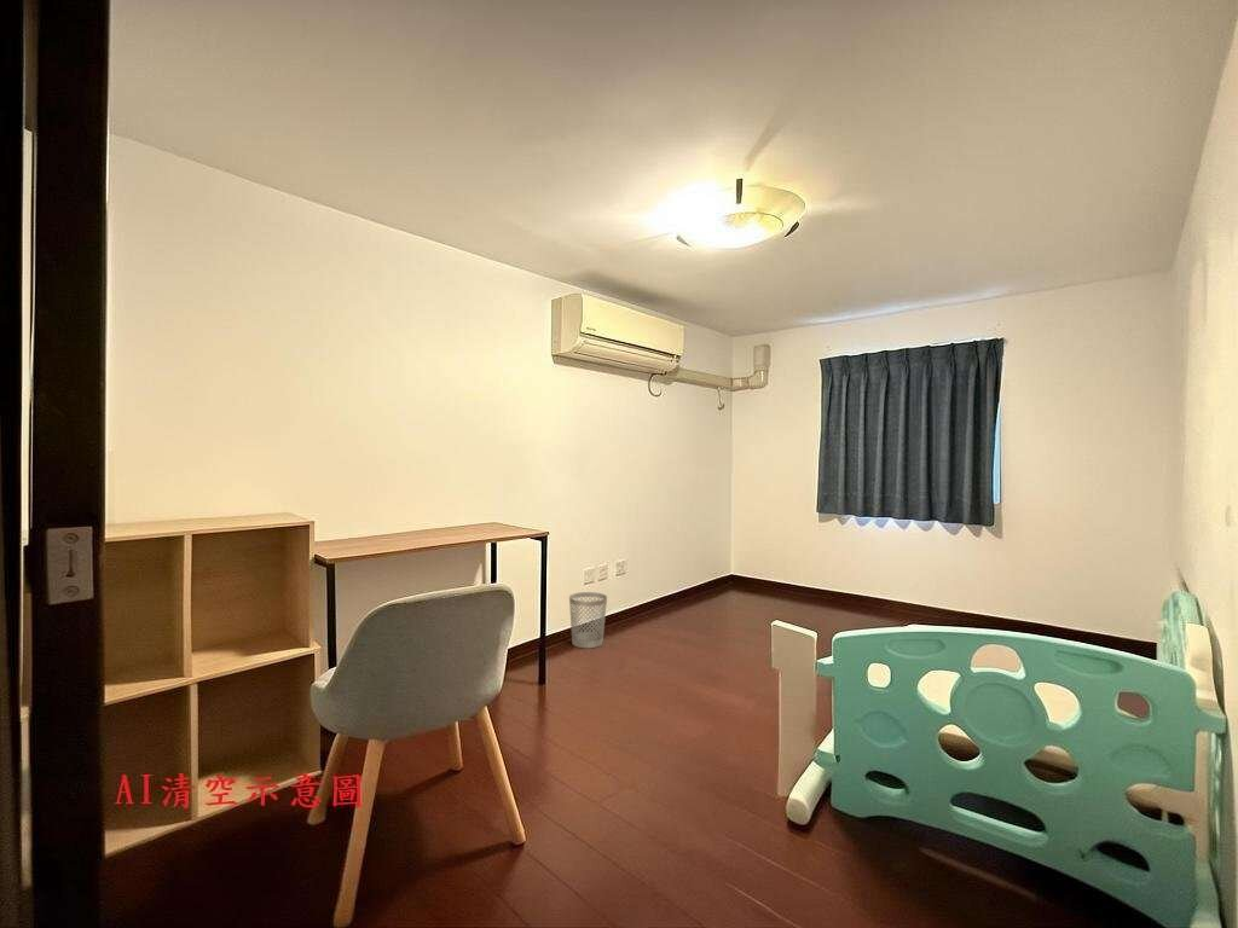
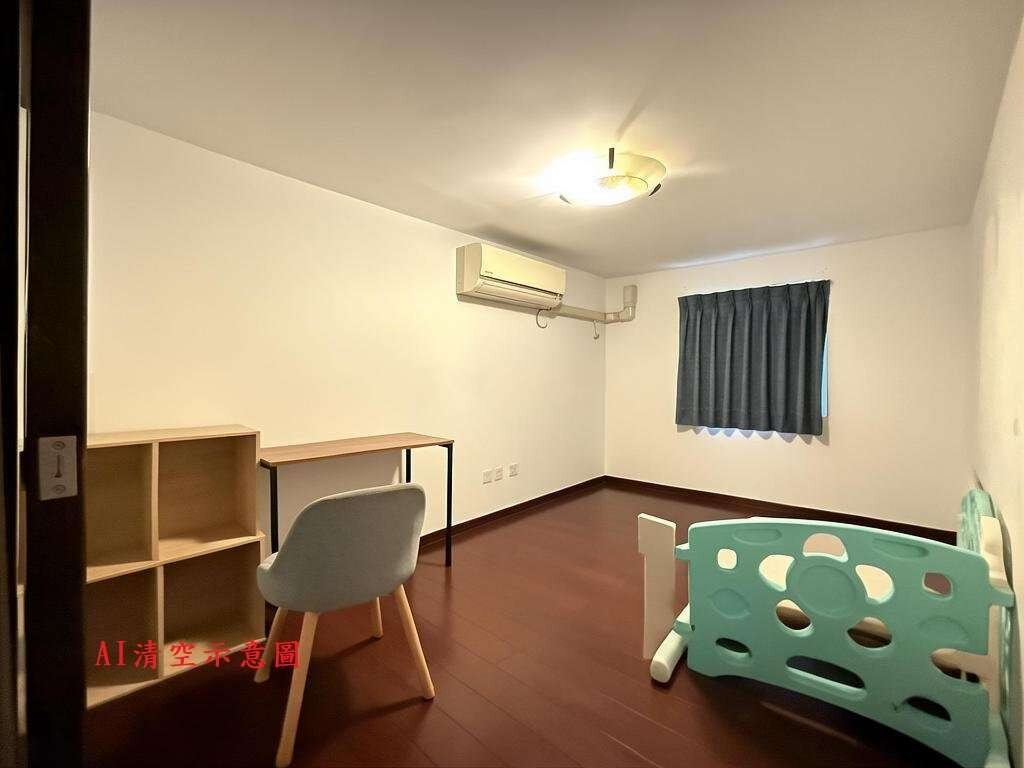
- wastebasket (588, 619)
